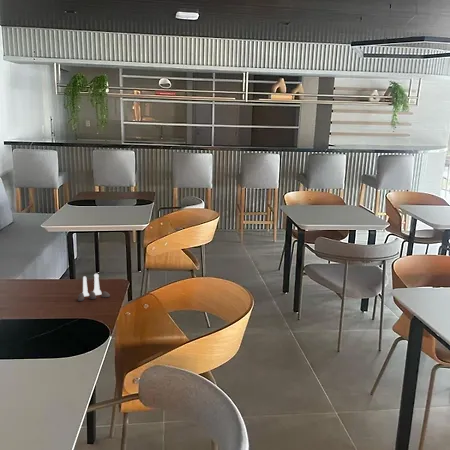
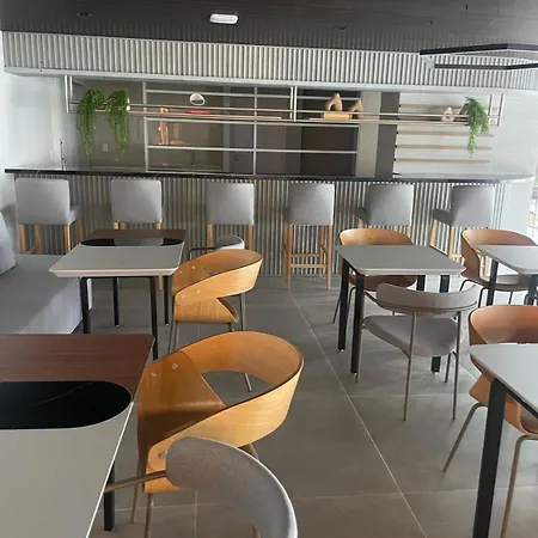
- salt and pepper shaker set (94, 286)
